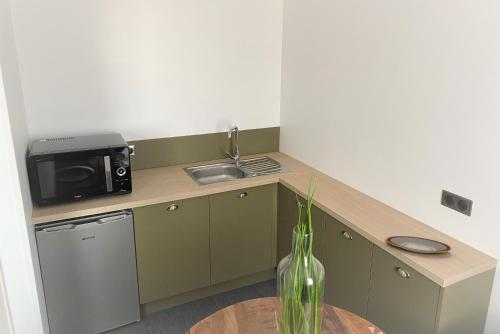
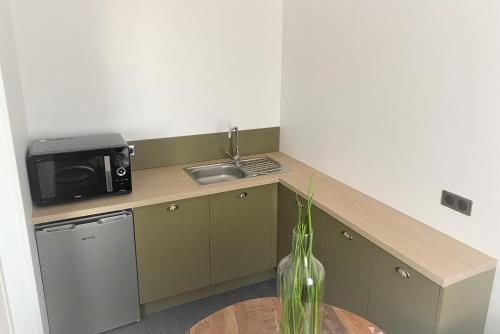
- plate (417, 245)
